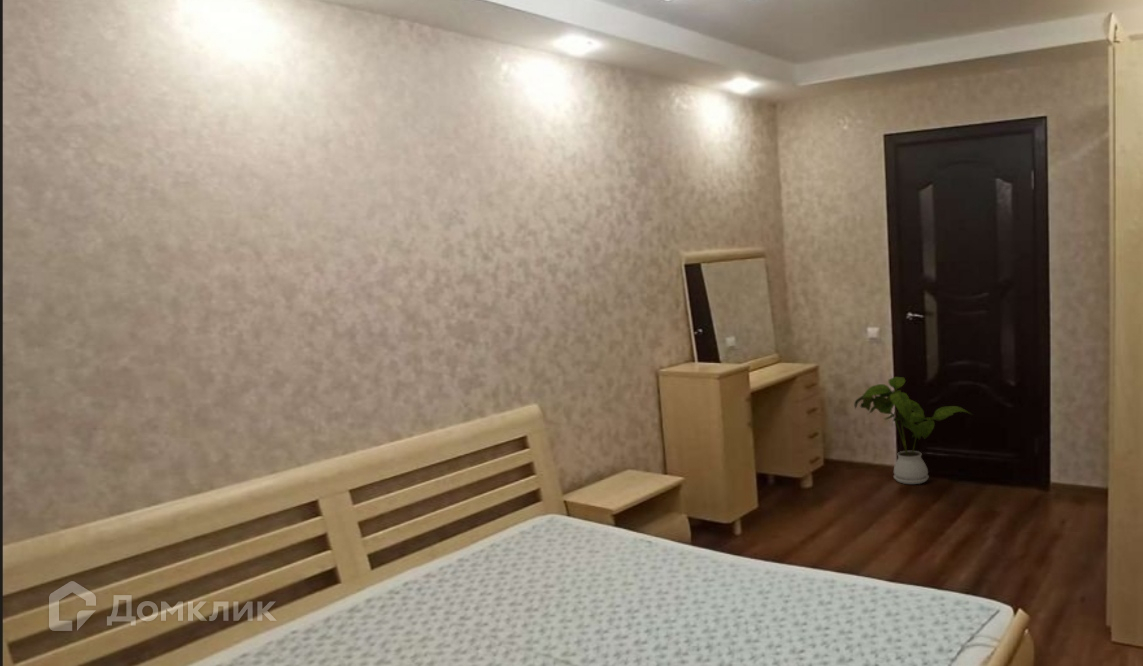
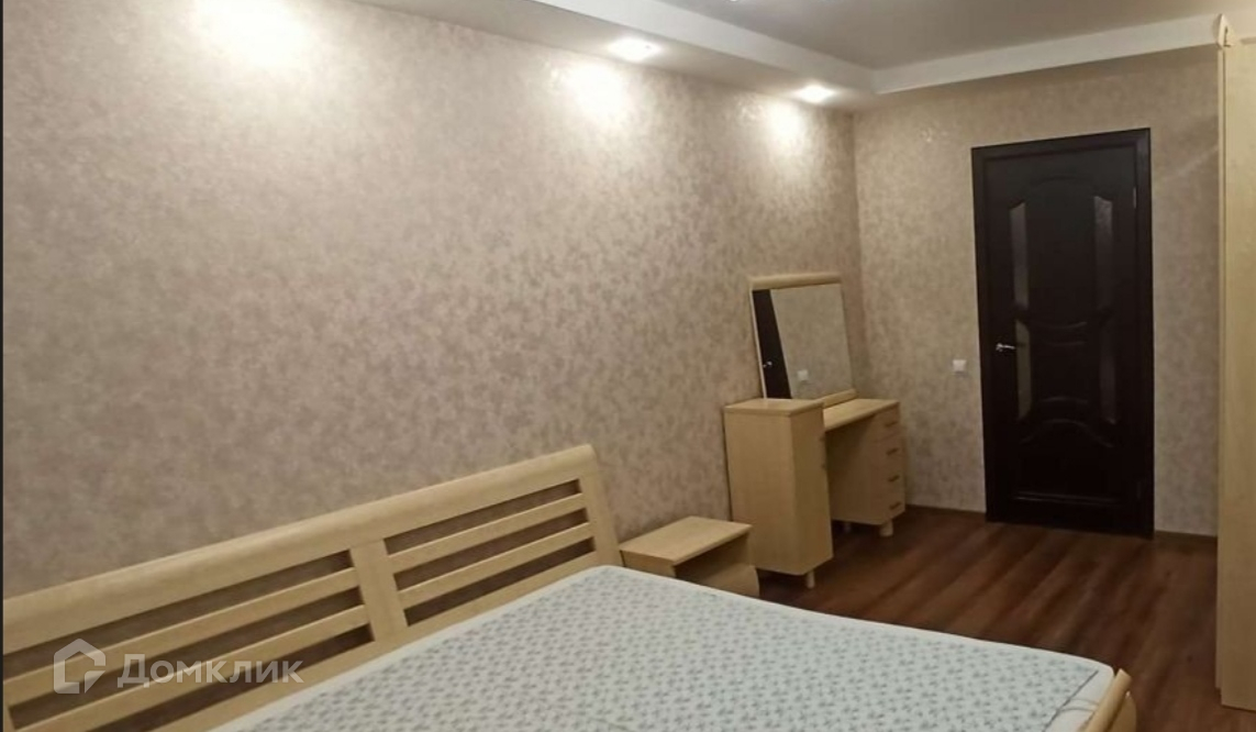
- house plant (908, 428)
